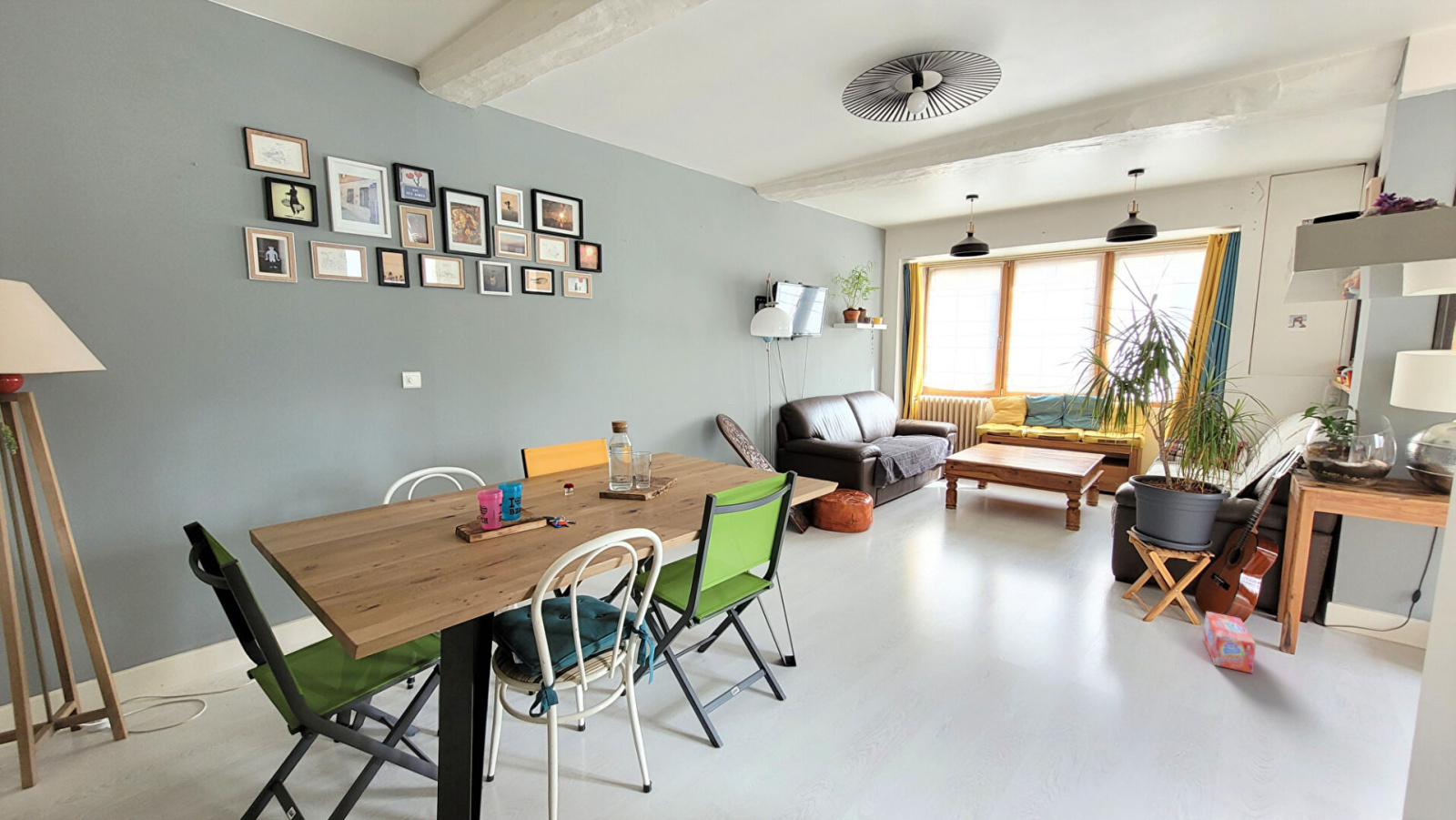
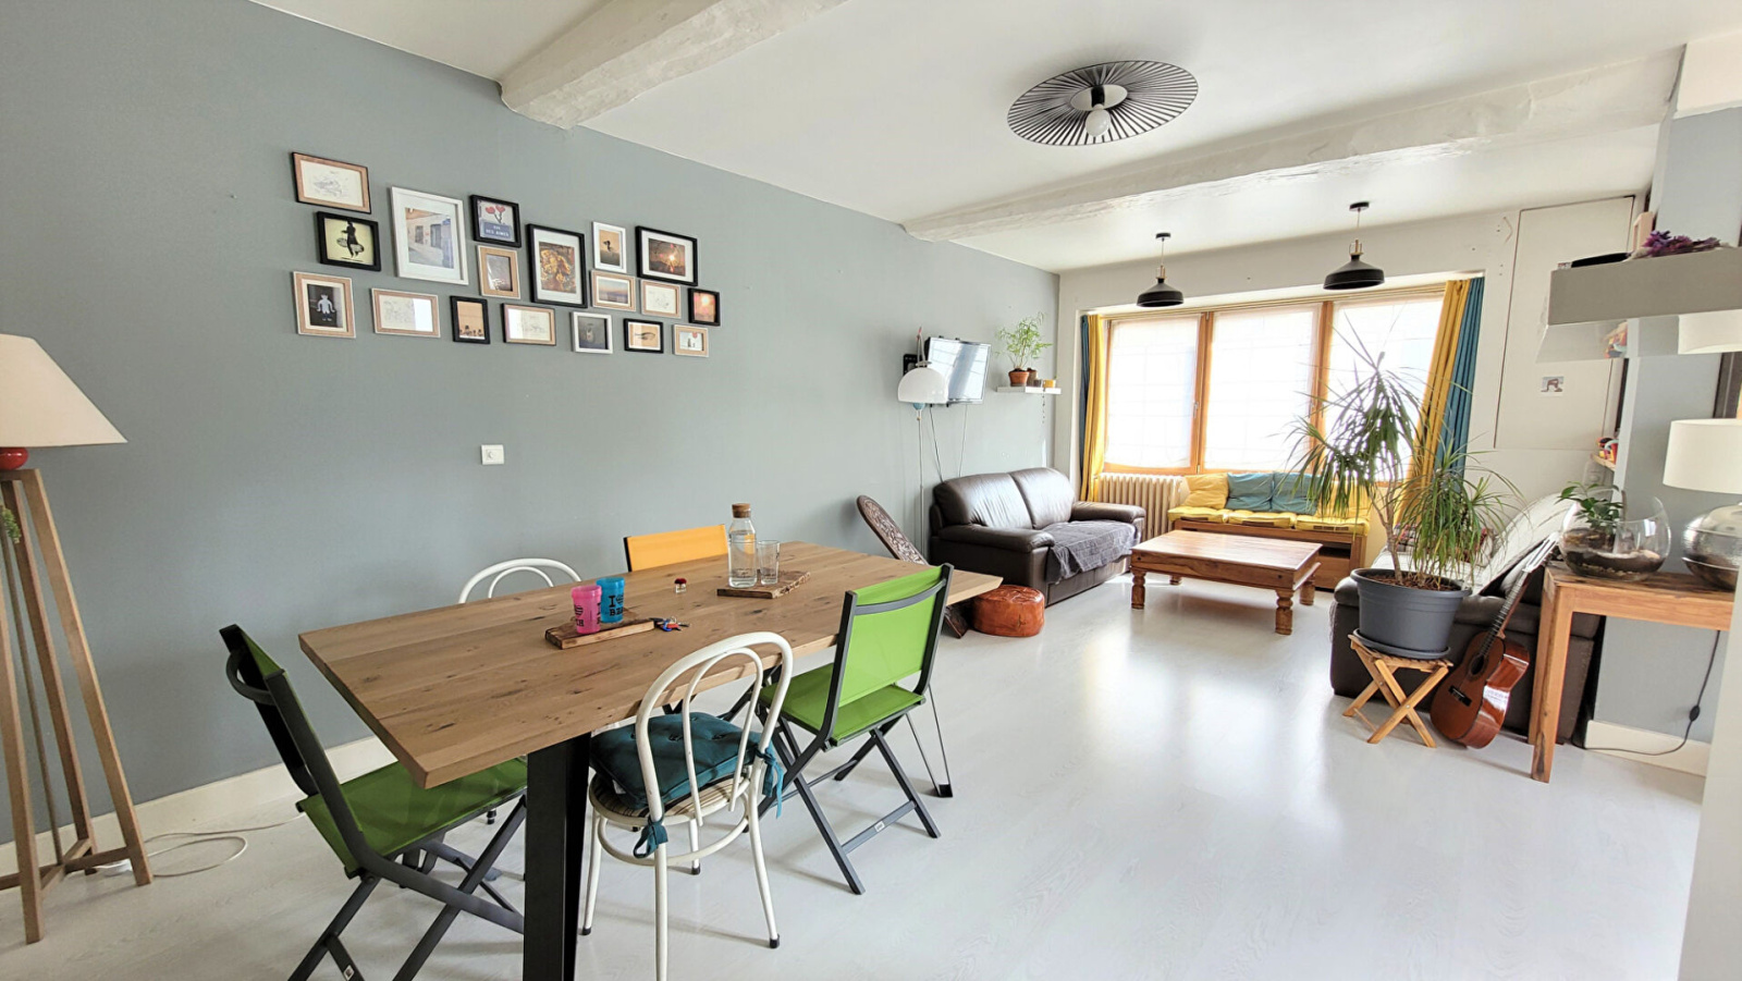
- box (1228, 641)
